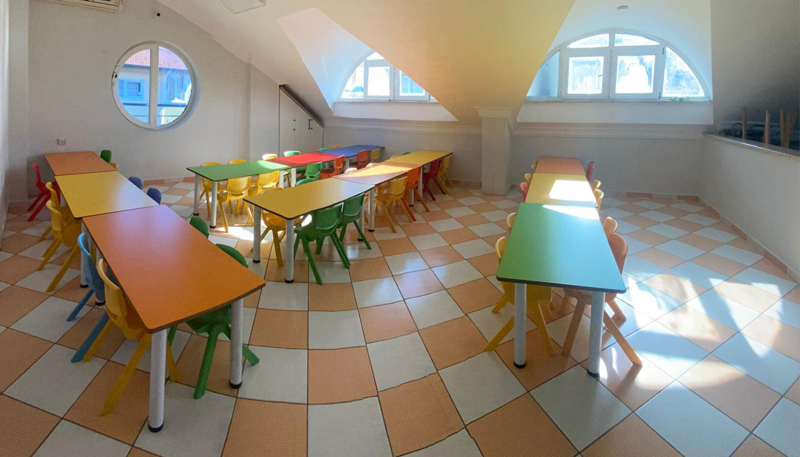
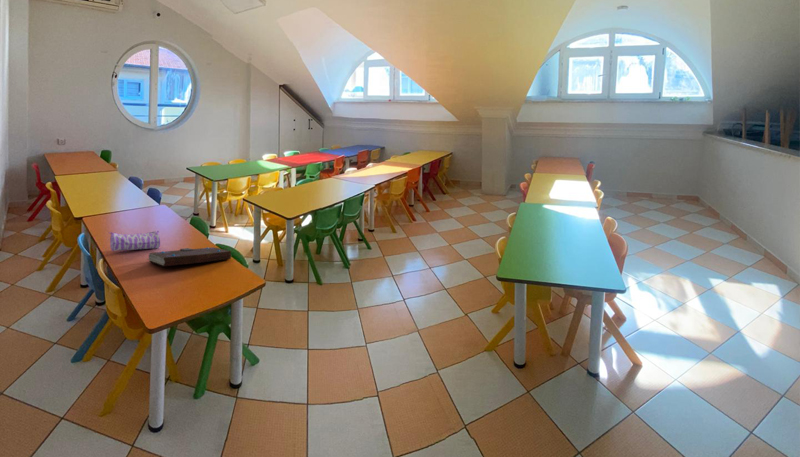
+ book (190, 255)
+ pencil case (136, 240)
